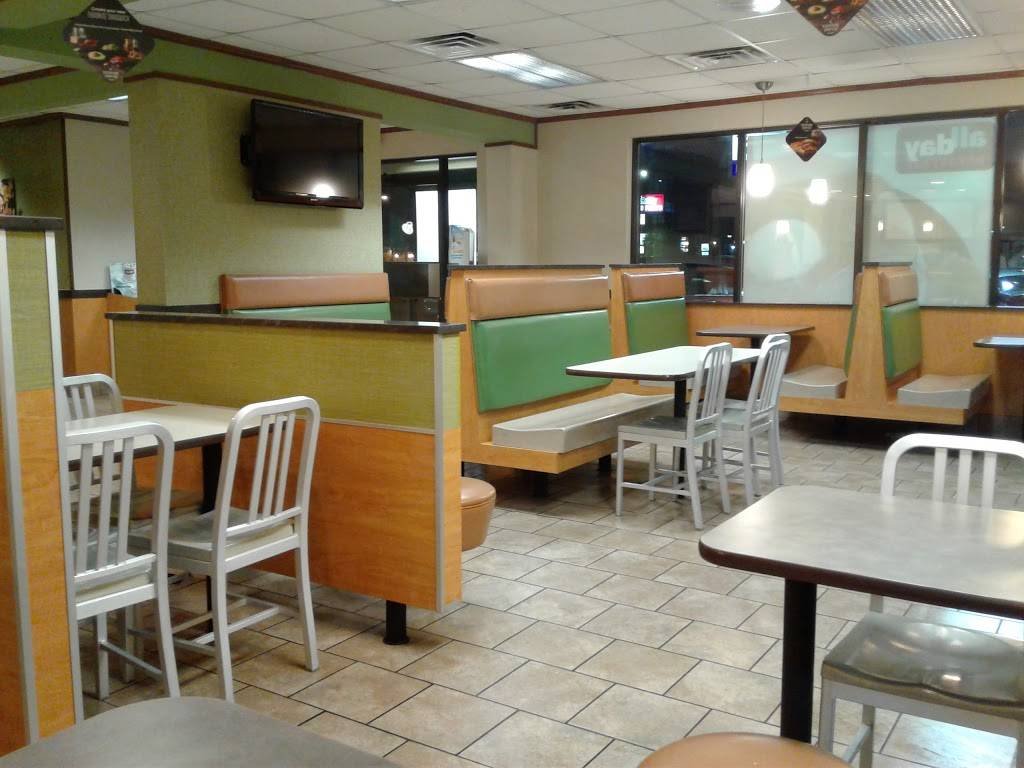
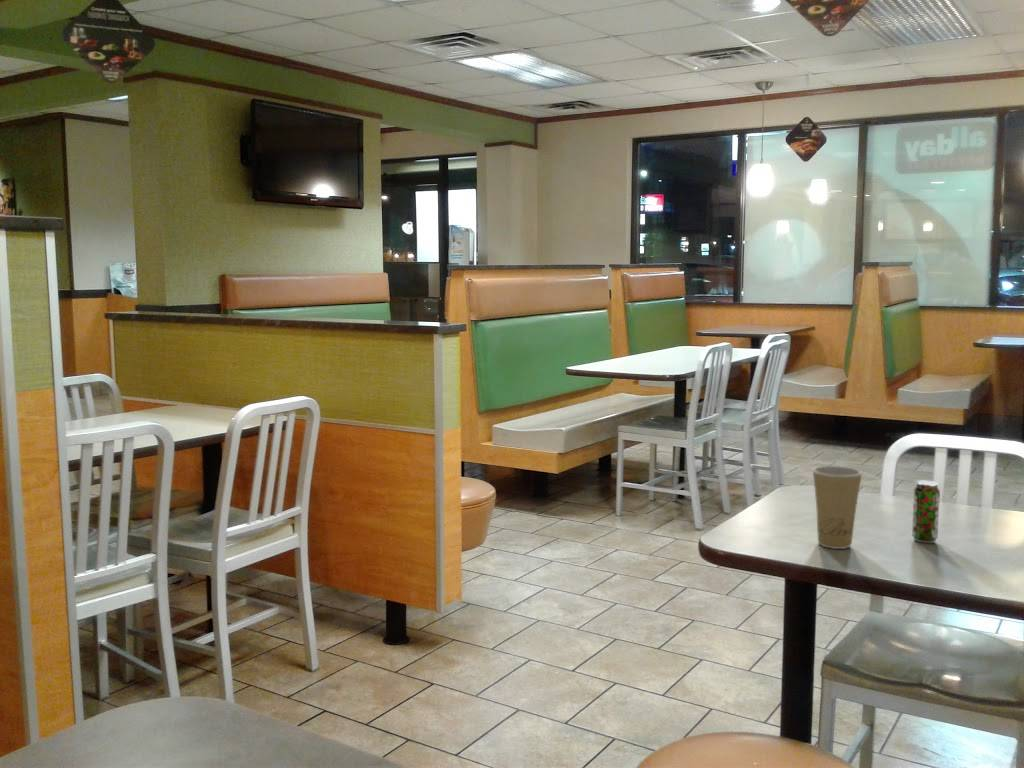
+ paper cup (835, 507)
+ beverage can (925, 511)
